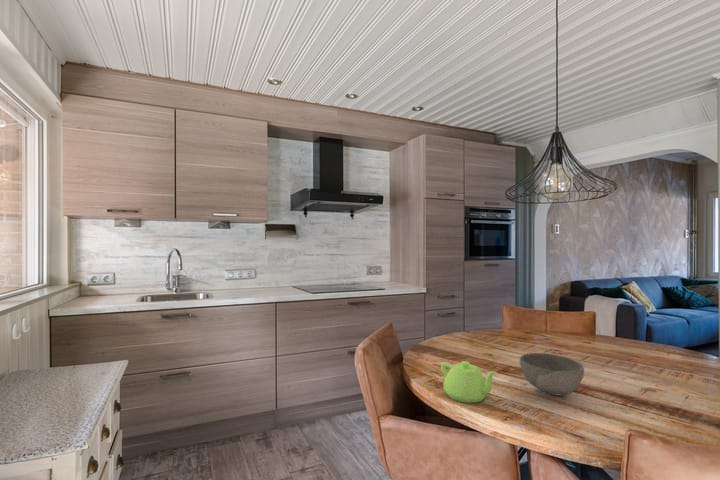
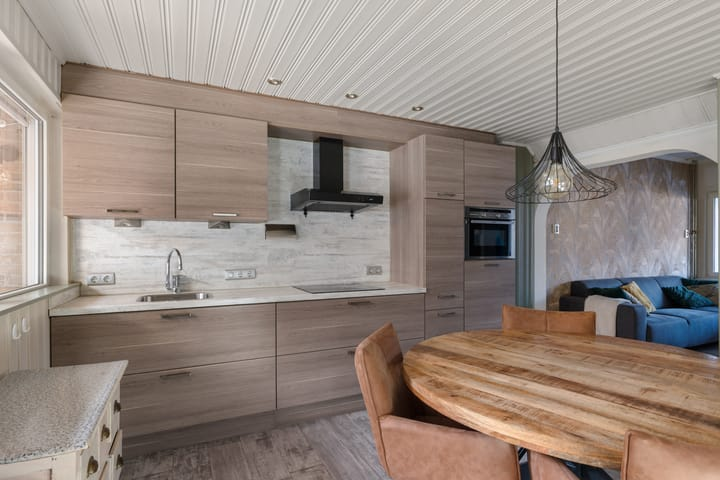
- bowl (550, 376)
- teapot (467, 379)
